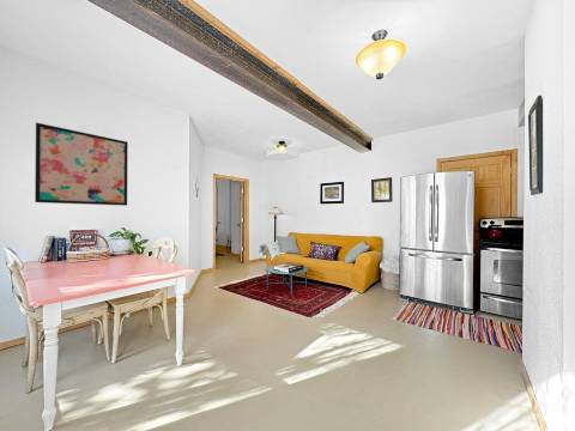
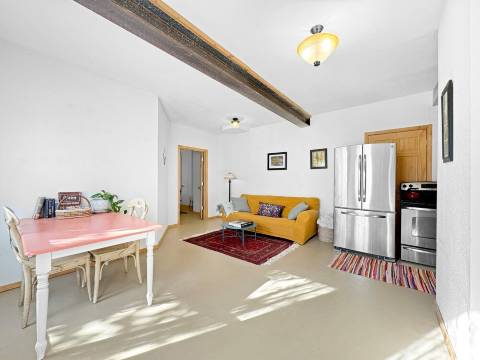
- wall art (86, 169)
